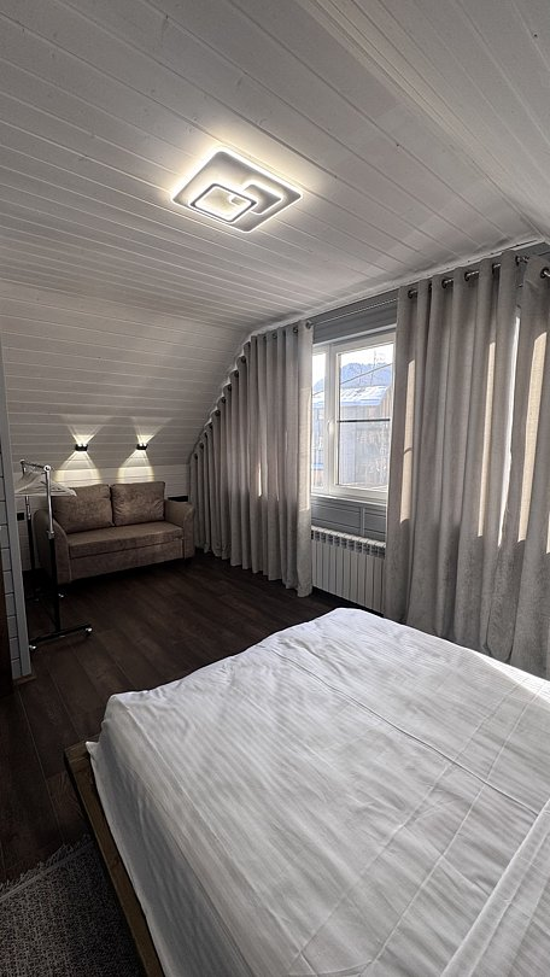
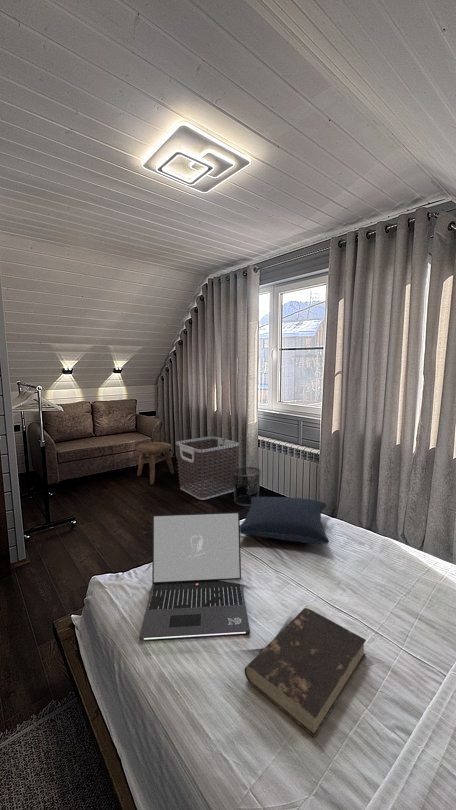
+ book (307, 658)
+ clothes hamper (207, 465)
+ laptop (195, 567)
+ pillow (284, 516)
+ waste bin (246, 486)
+ stool (152, 461)
